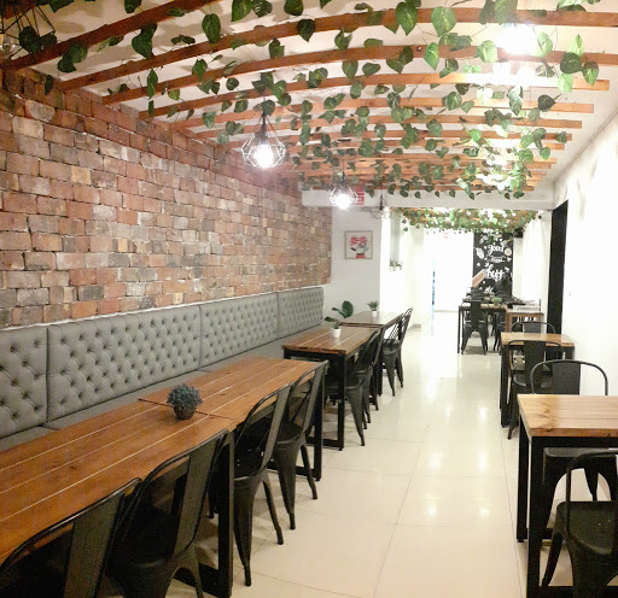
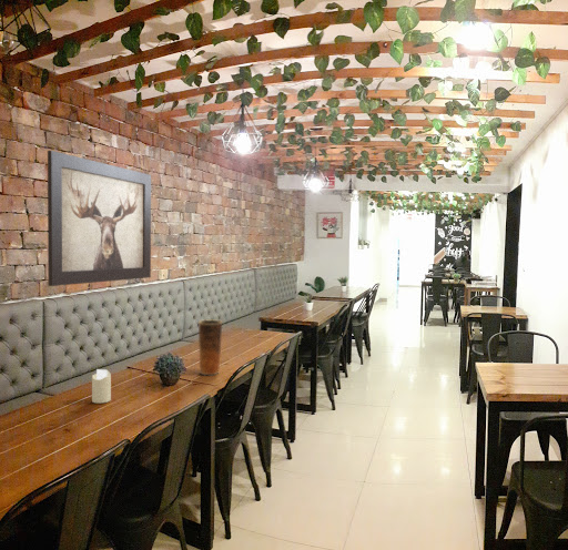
+ wall art (105, 223)
+ vase (210, 347)
+ candle (101, 385)
